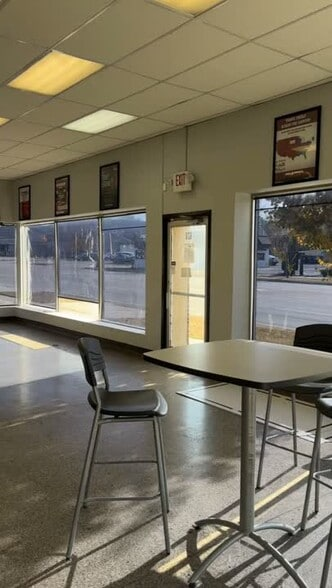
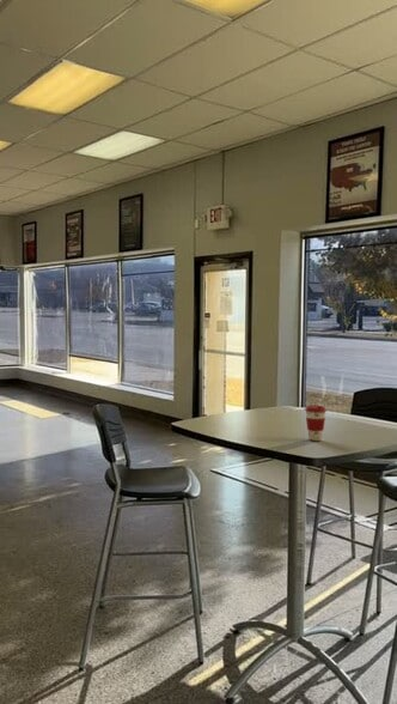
+ coffee cup (314, 423)
